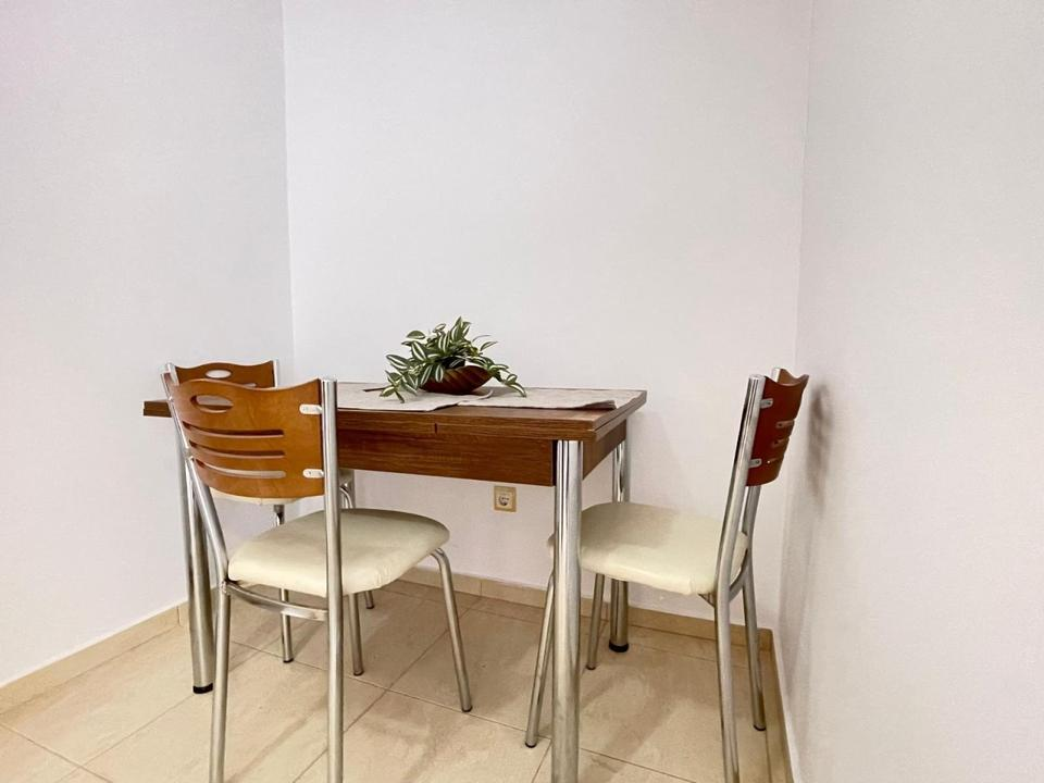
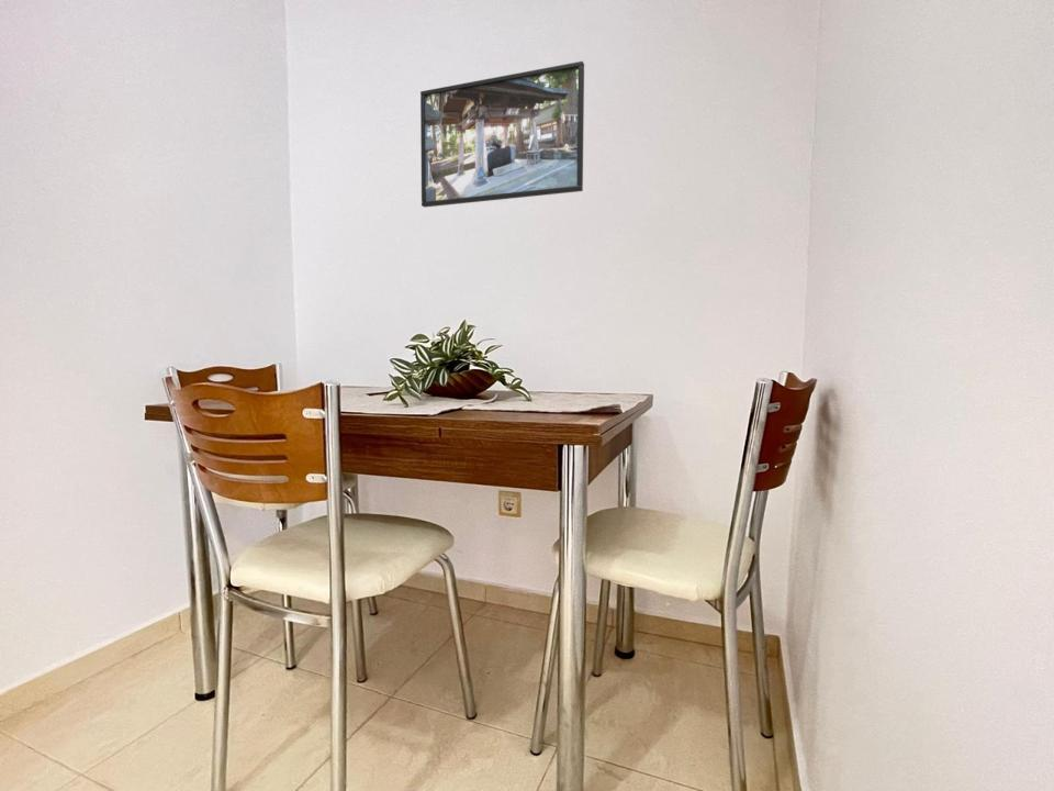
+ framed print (497, 138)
